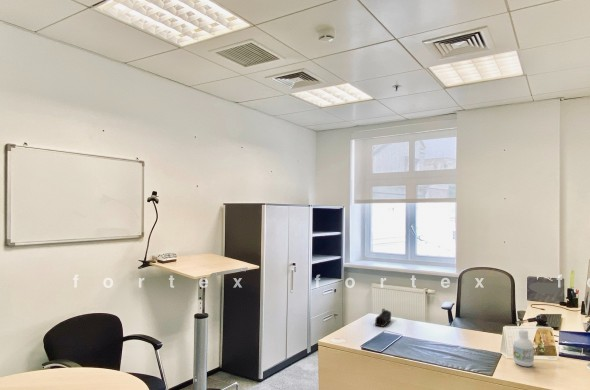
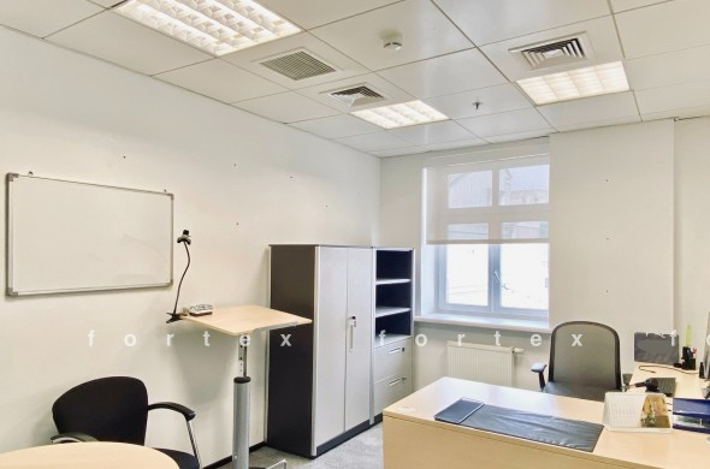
- bottle (523, 347)
- pencil case (383, 315)
